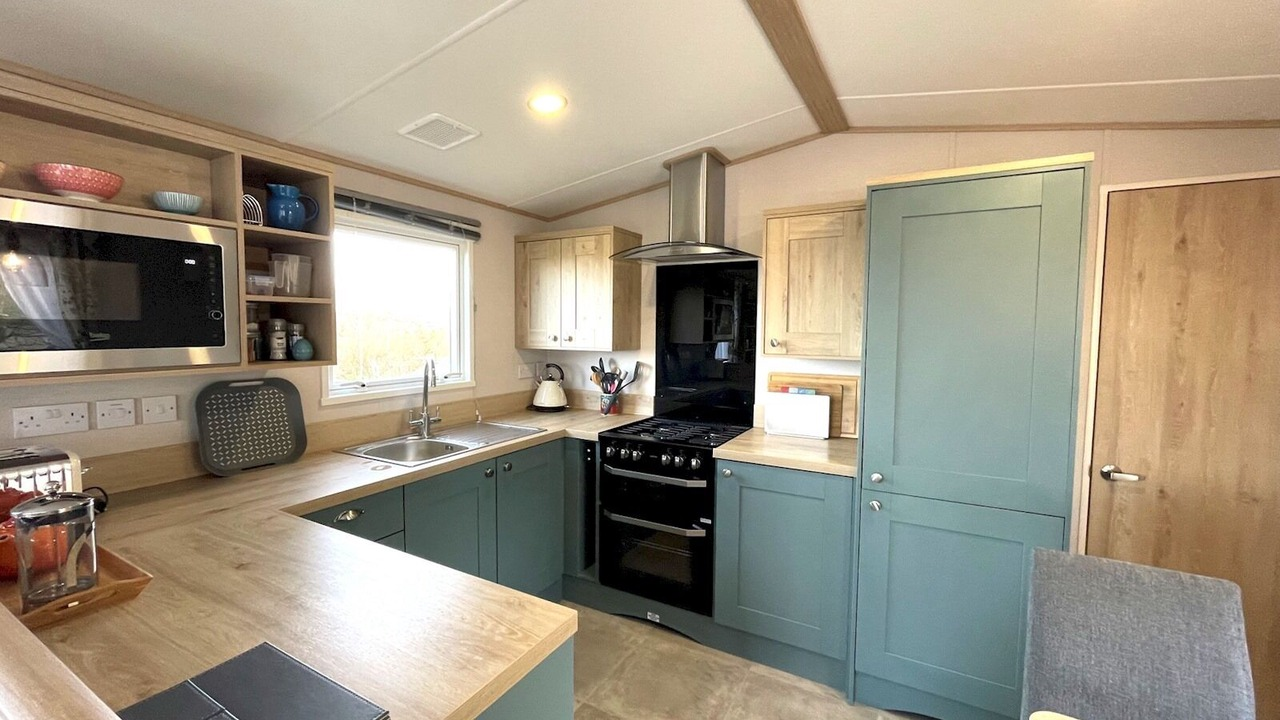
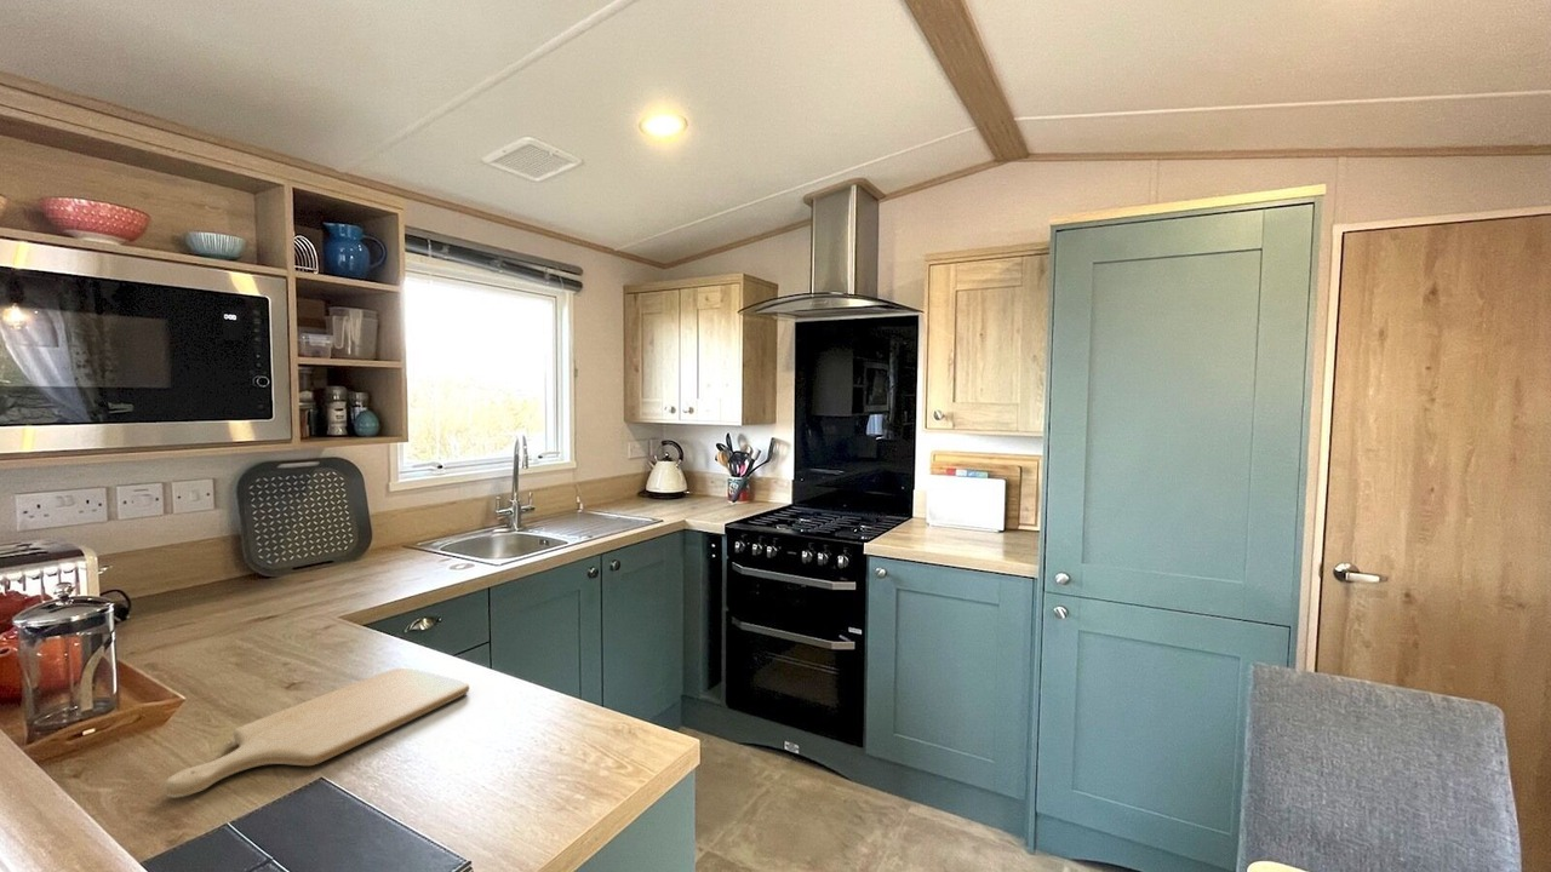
+ chopping board (325, 724)
